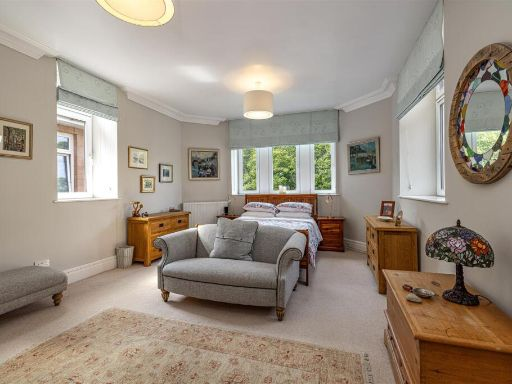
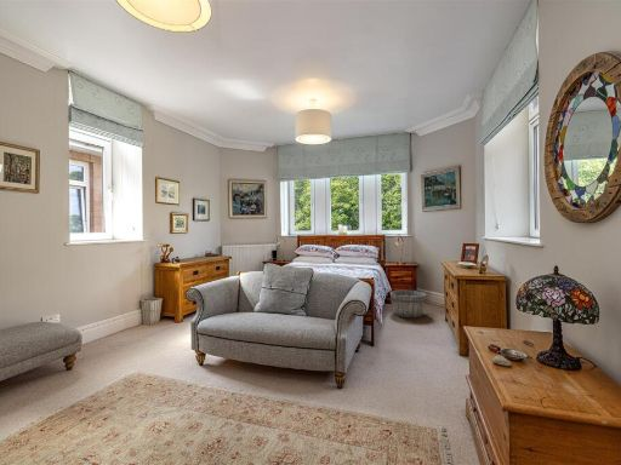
+ wooden bucket (408, 299)
